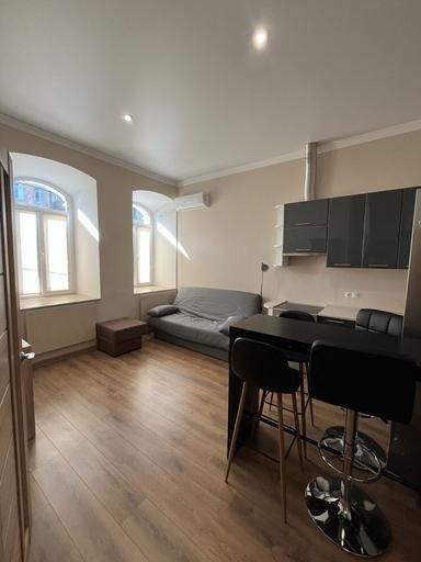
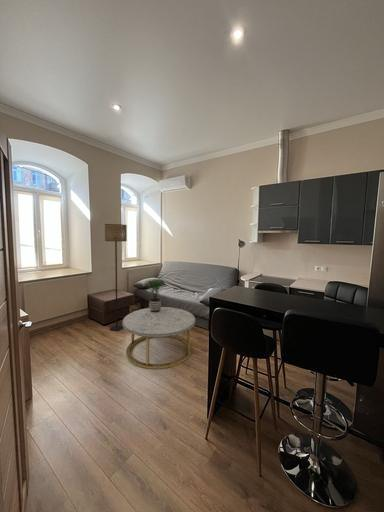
+ coffee table (159, 334)
+ potted plant (155, 294)
+ floor lamp (116, 277)
